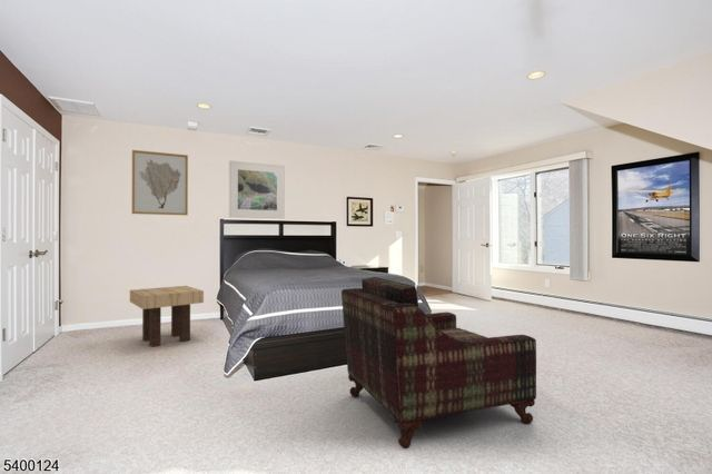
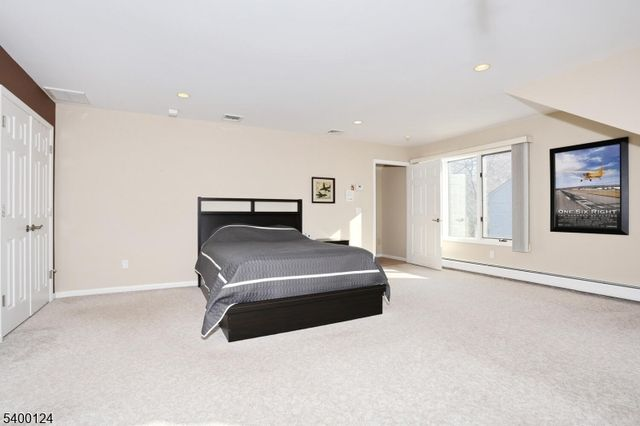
- wall art (160, 184)
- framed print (257, 190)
- armchair (429, 343)
- side table (171, 315)
